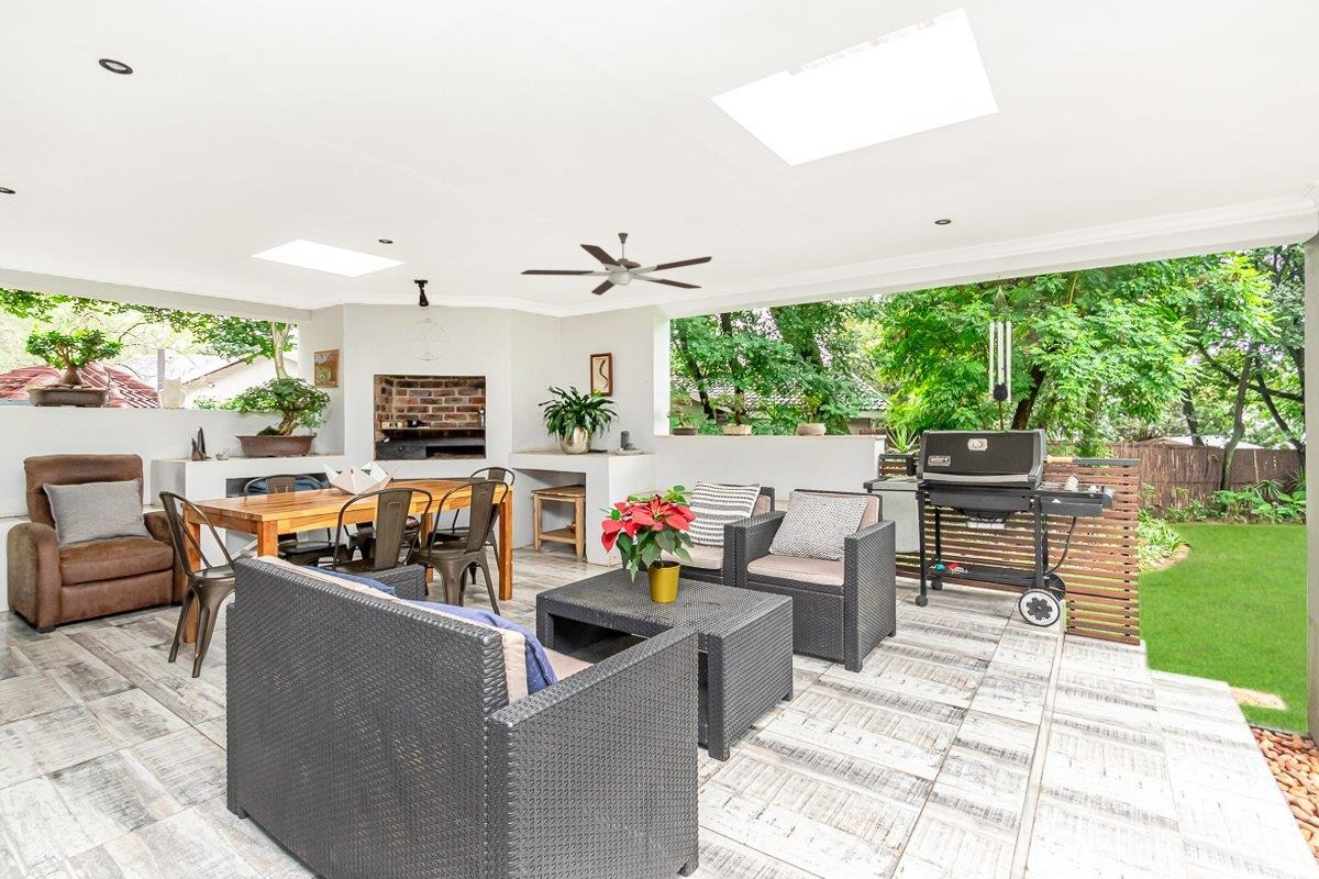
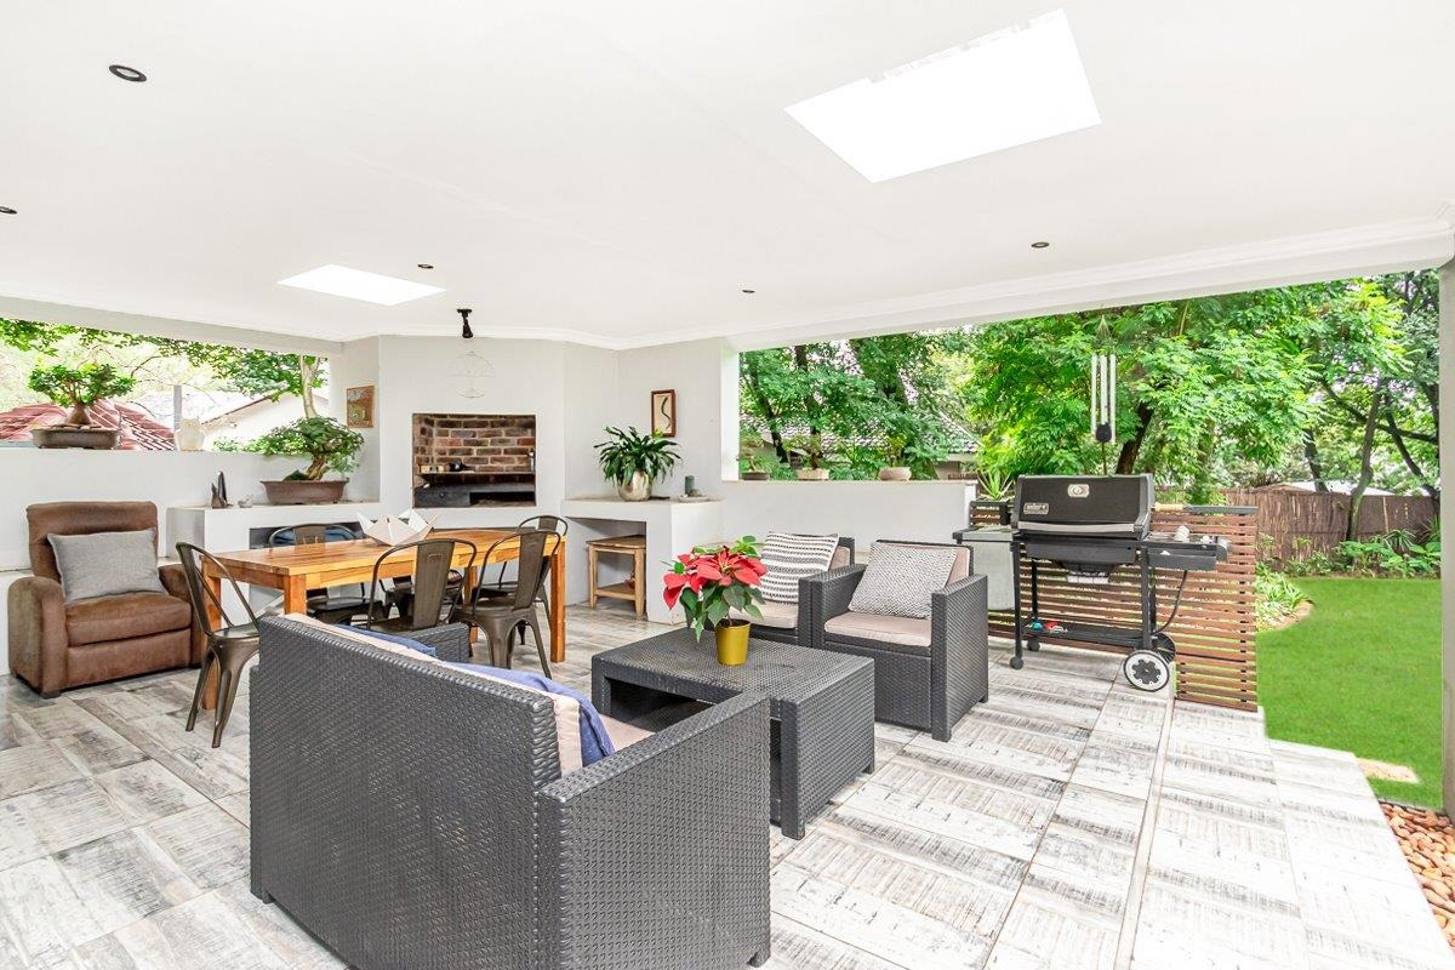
- ceiling fan (614, 260)
